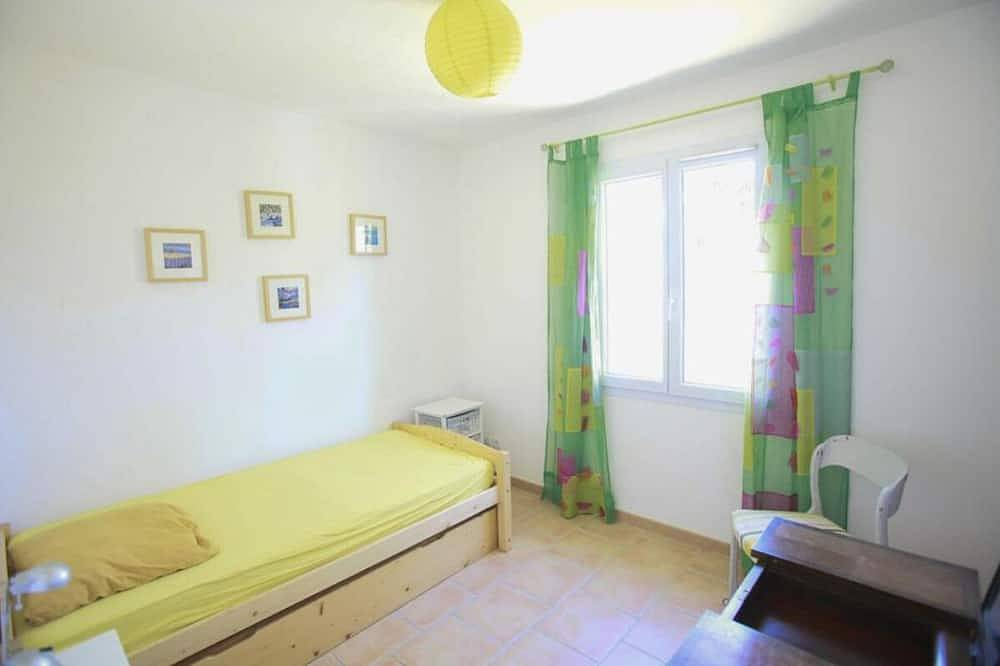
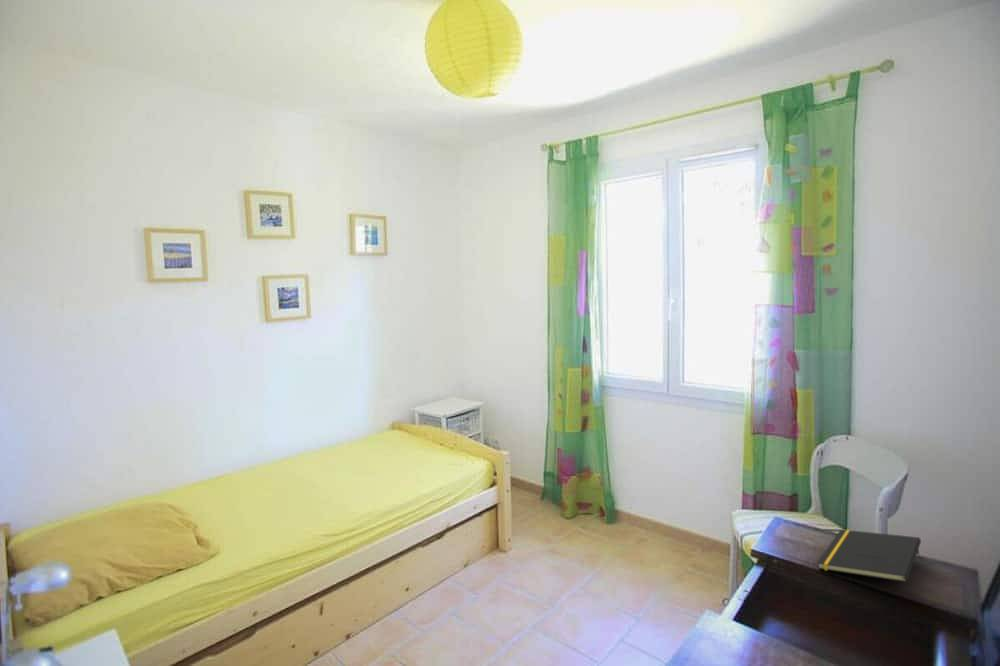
+ notepad (869, 552)
